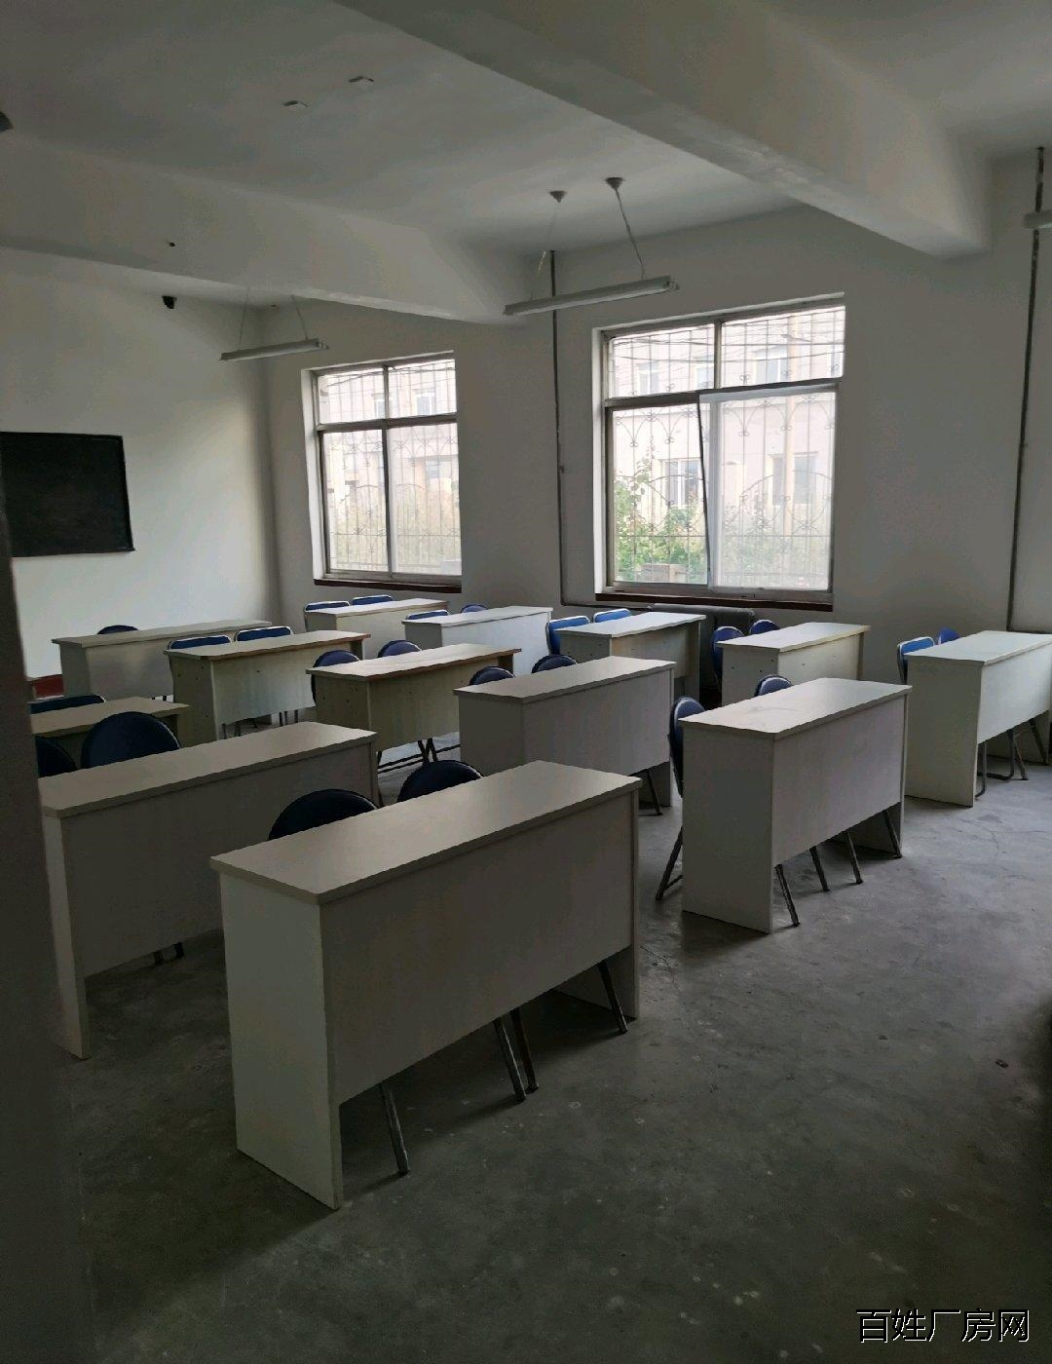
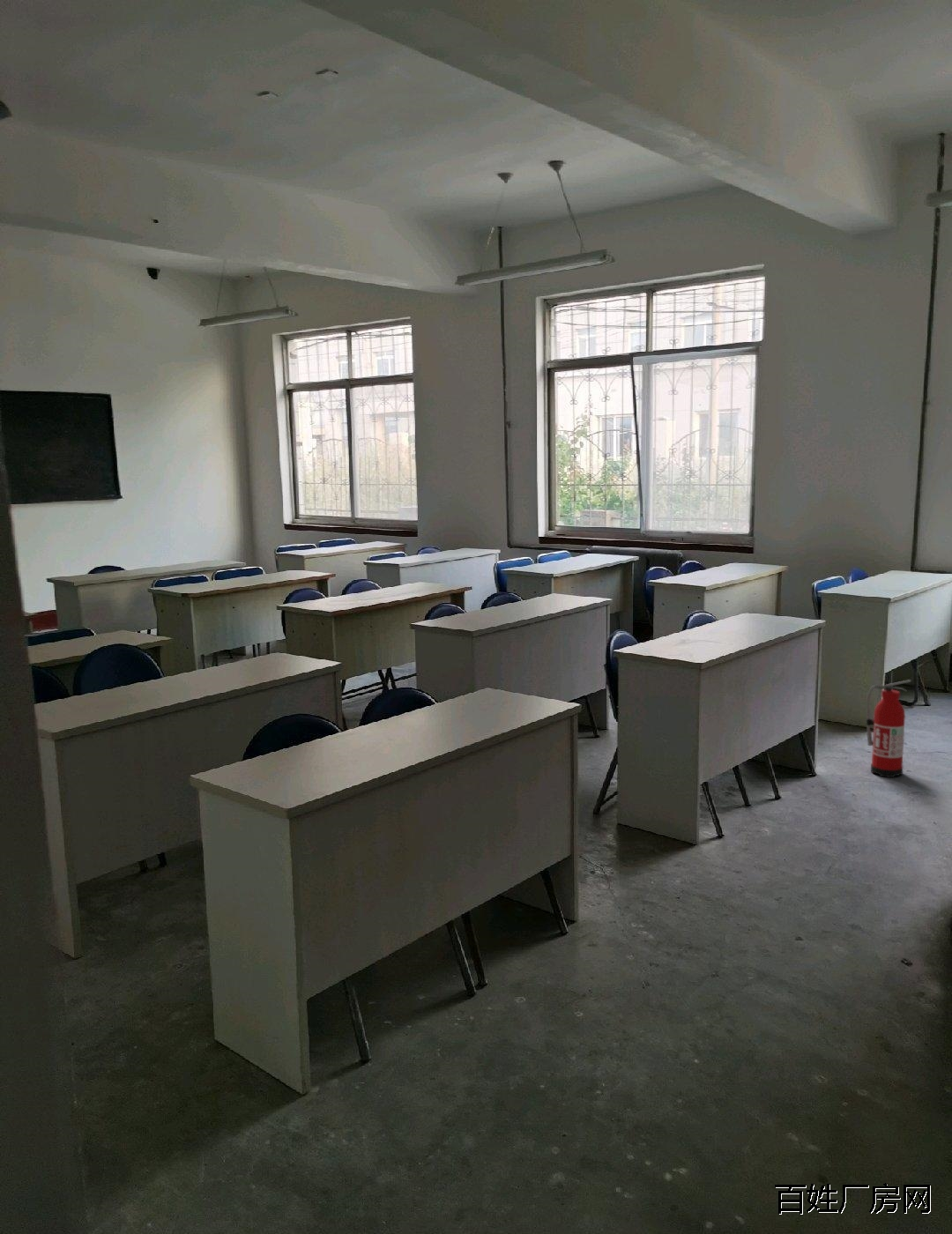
+ fire extinguisher (887, 725)
